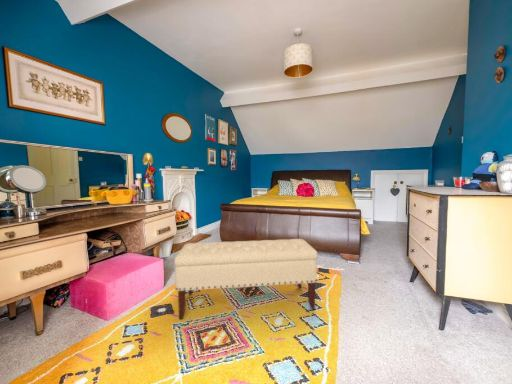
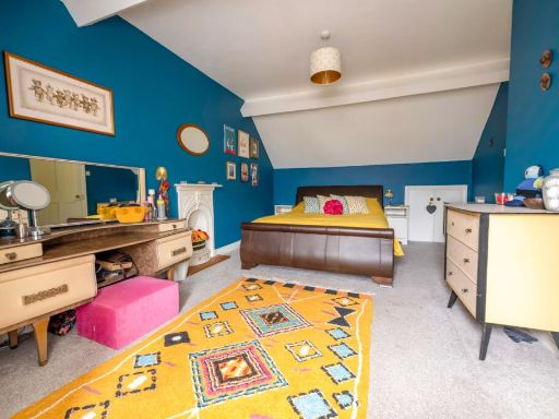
- bench (247, 273)
